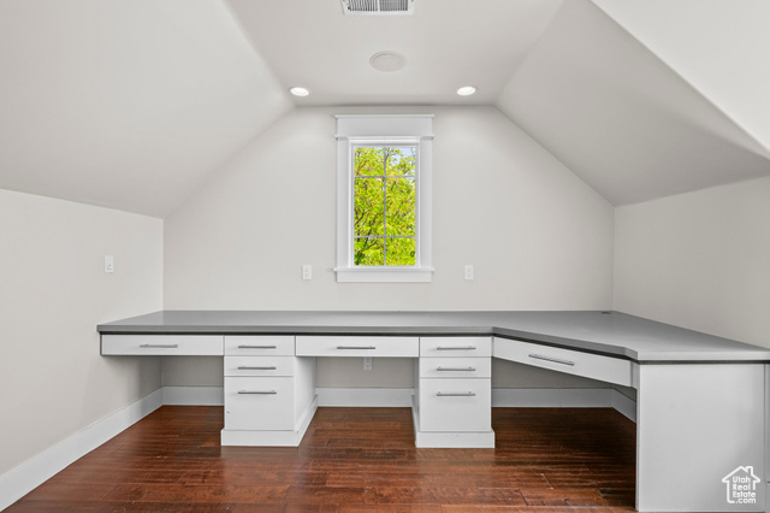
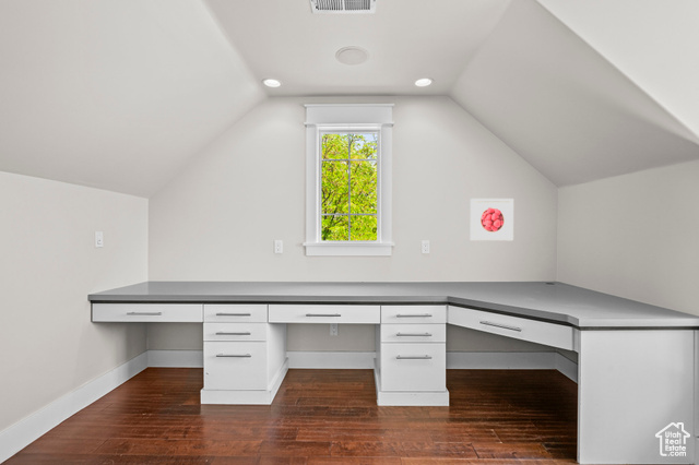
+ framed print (491, 219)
